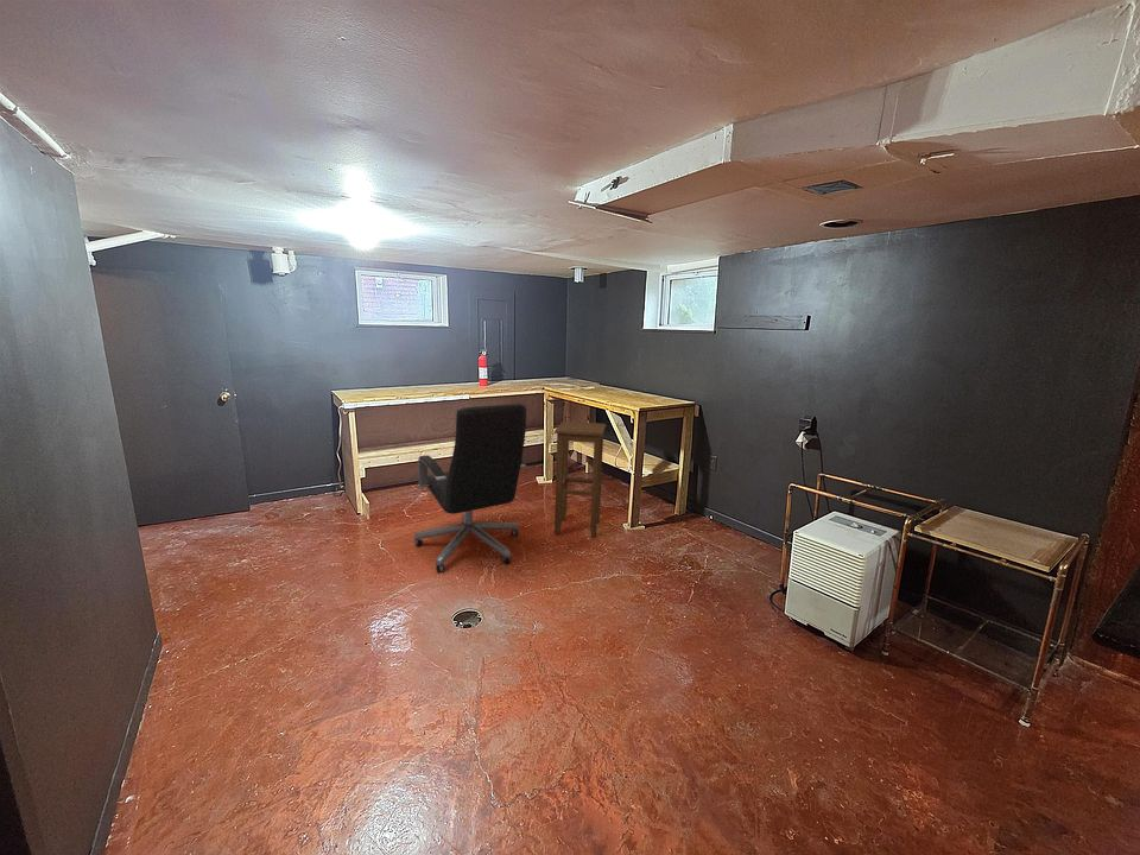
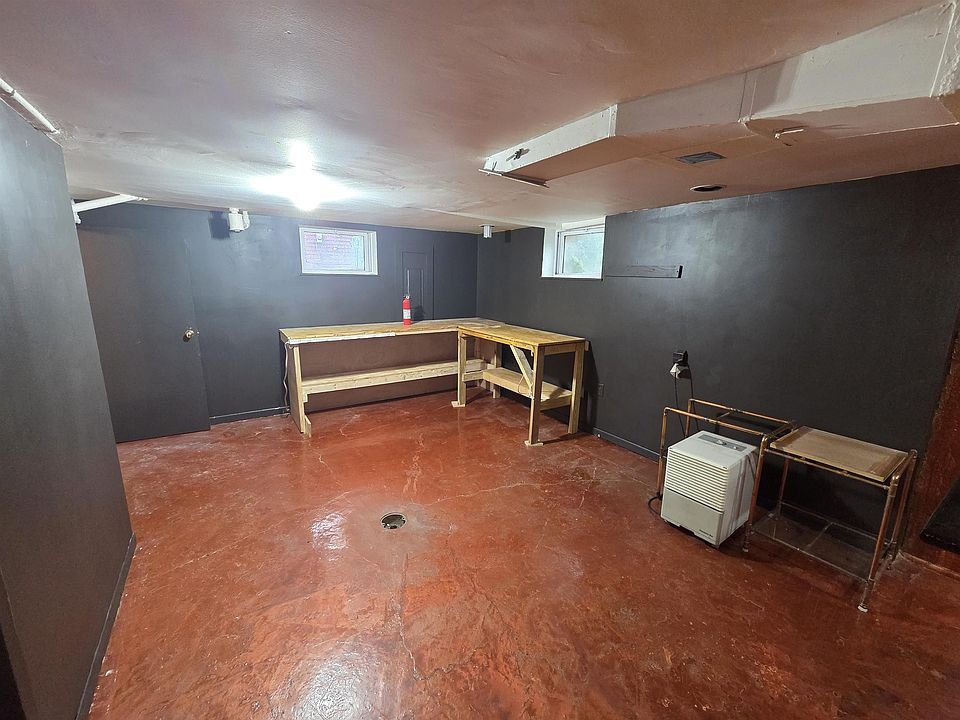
- office chair (474, 474)
- stool (580, 479)
